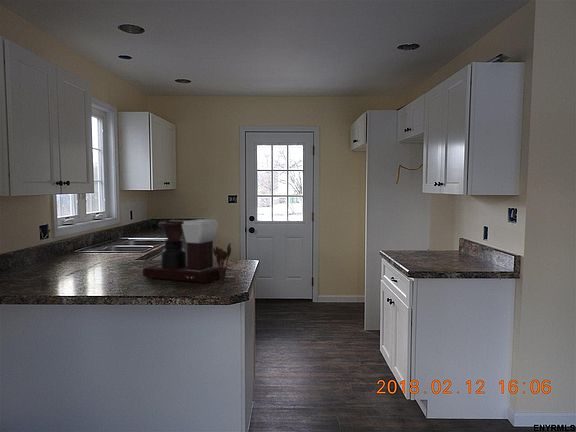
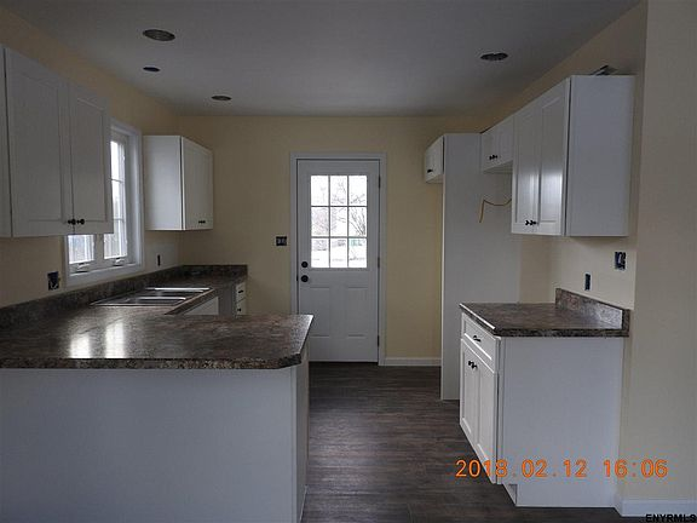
- coffee maker (183, 249)
- utensil holder (223, 263)
